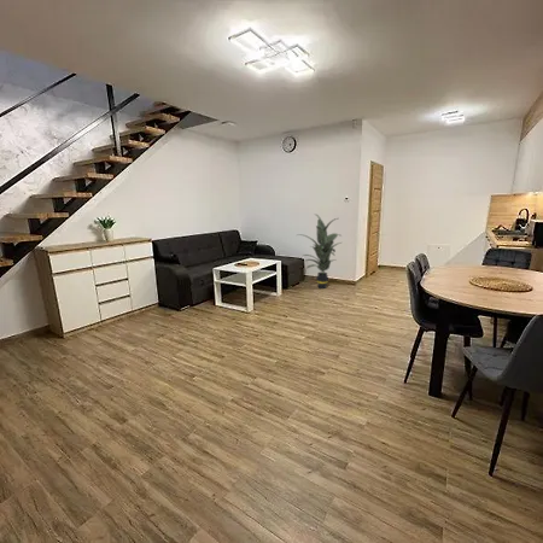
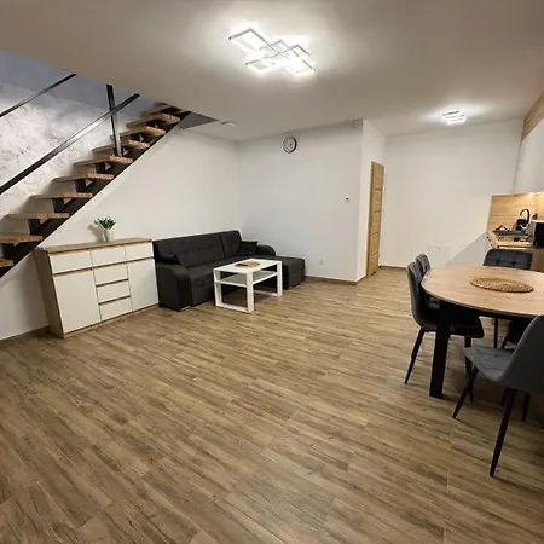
- indoor plant (321, 251)
